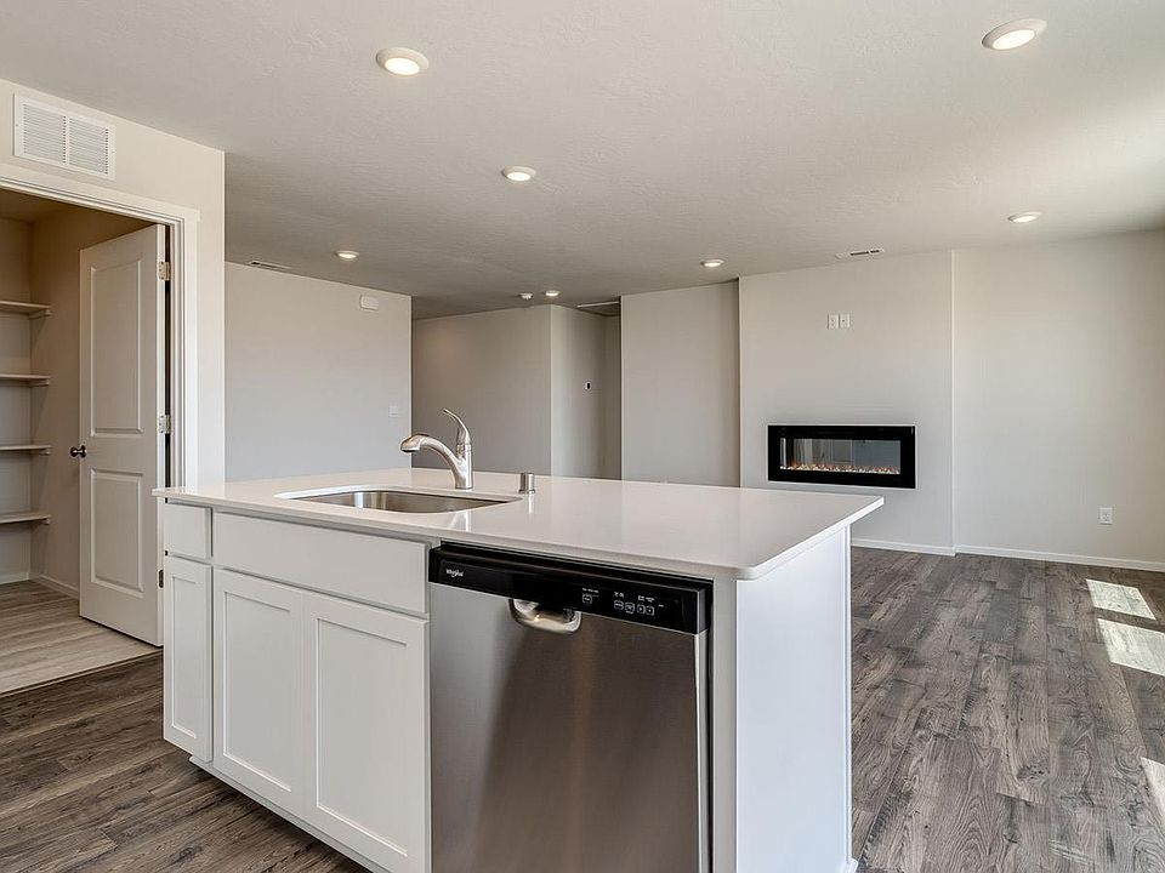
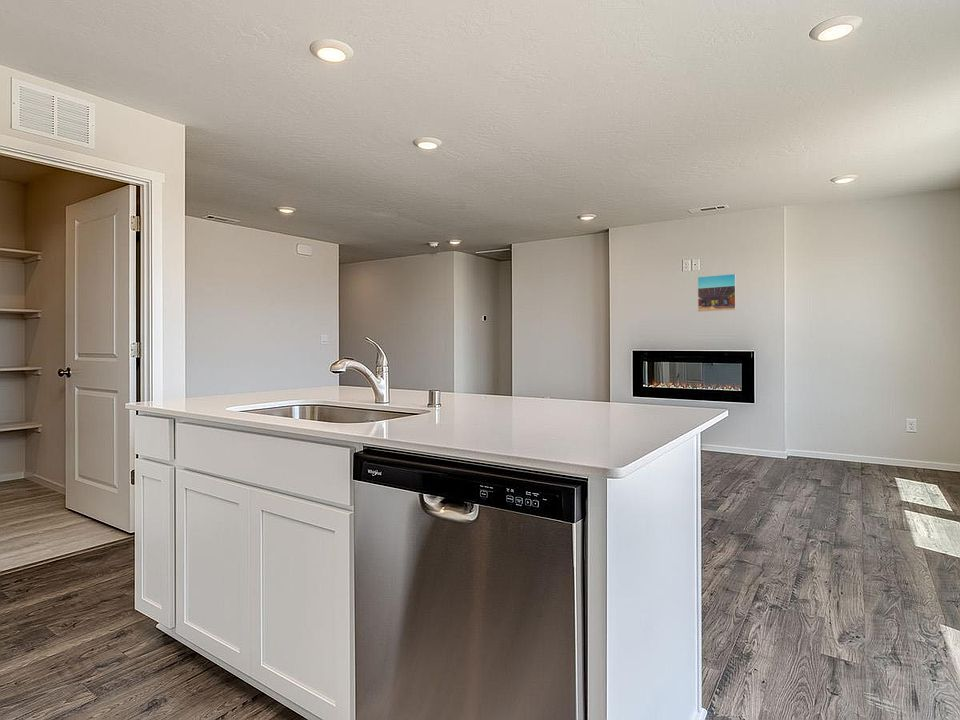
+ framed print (716, 293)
